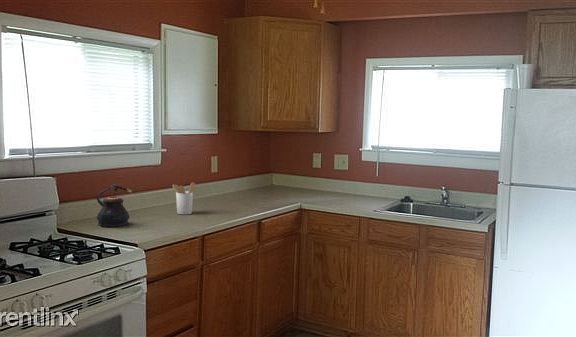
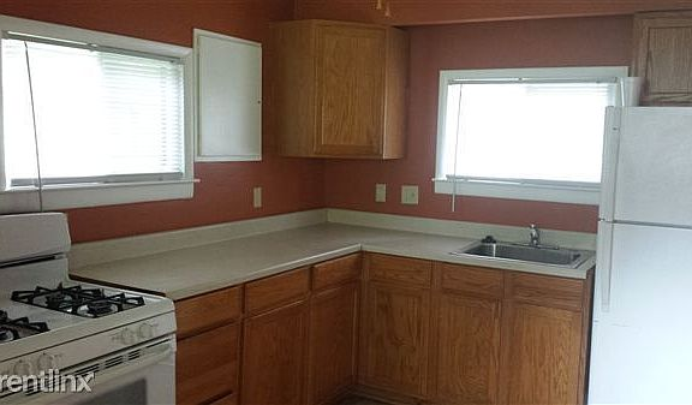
- teapot (112, 204)
- utensil holder (182, 198)
